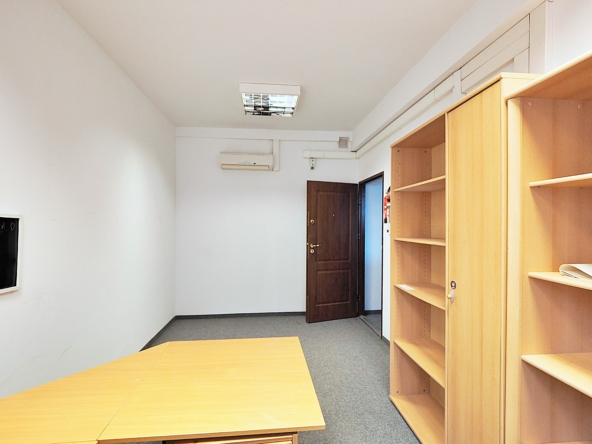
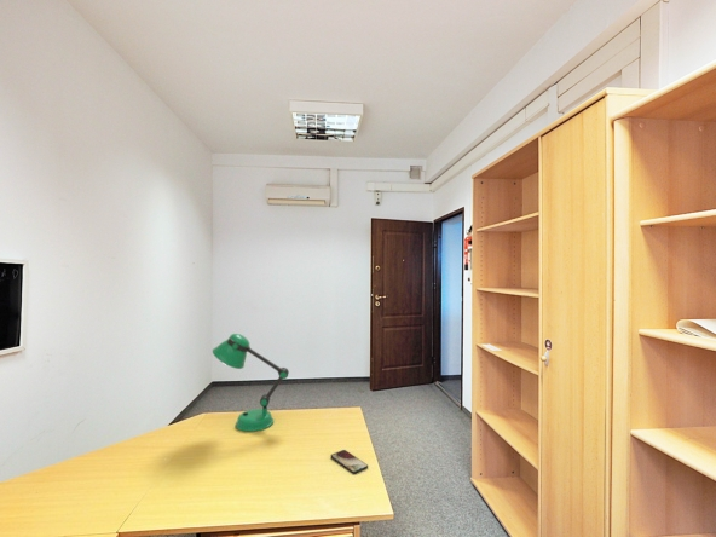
+ smartphone (348, 461)
+ desk lamp (241, 368)
